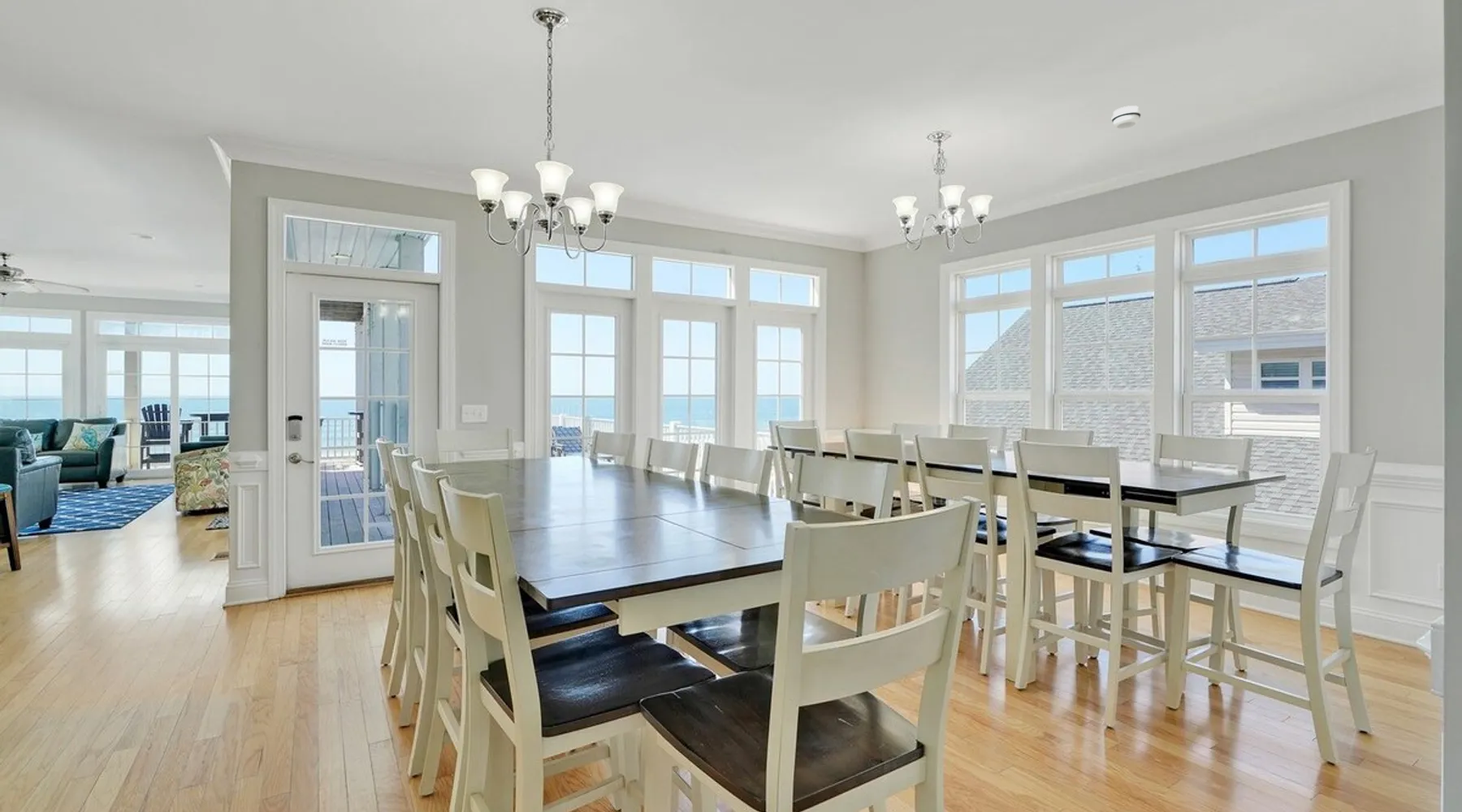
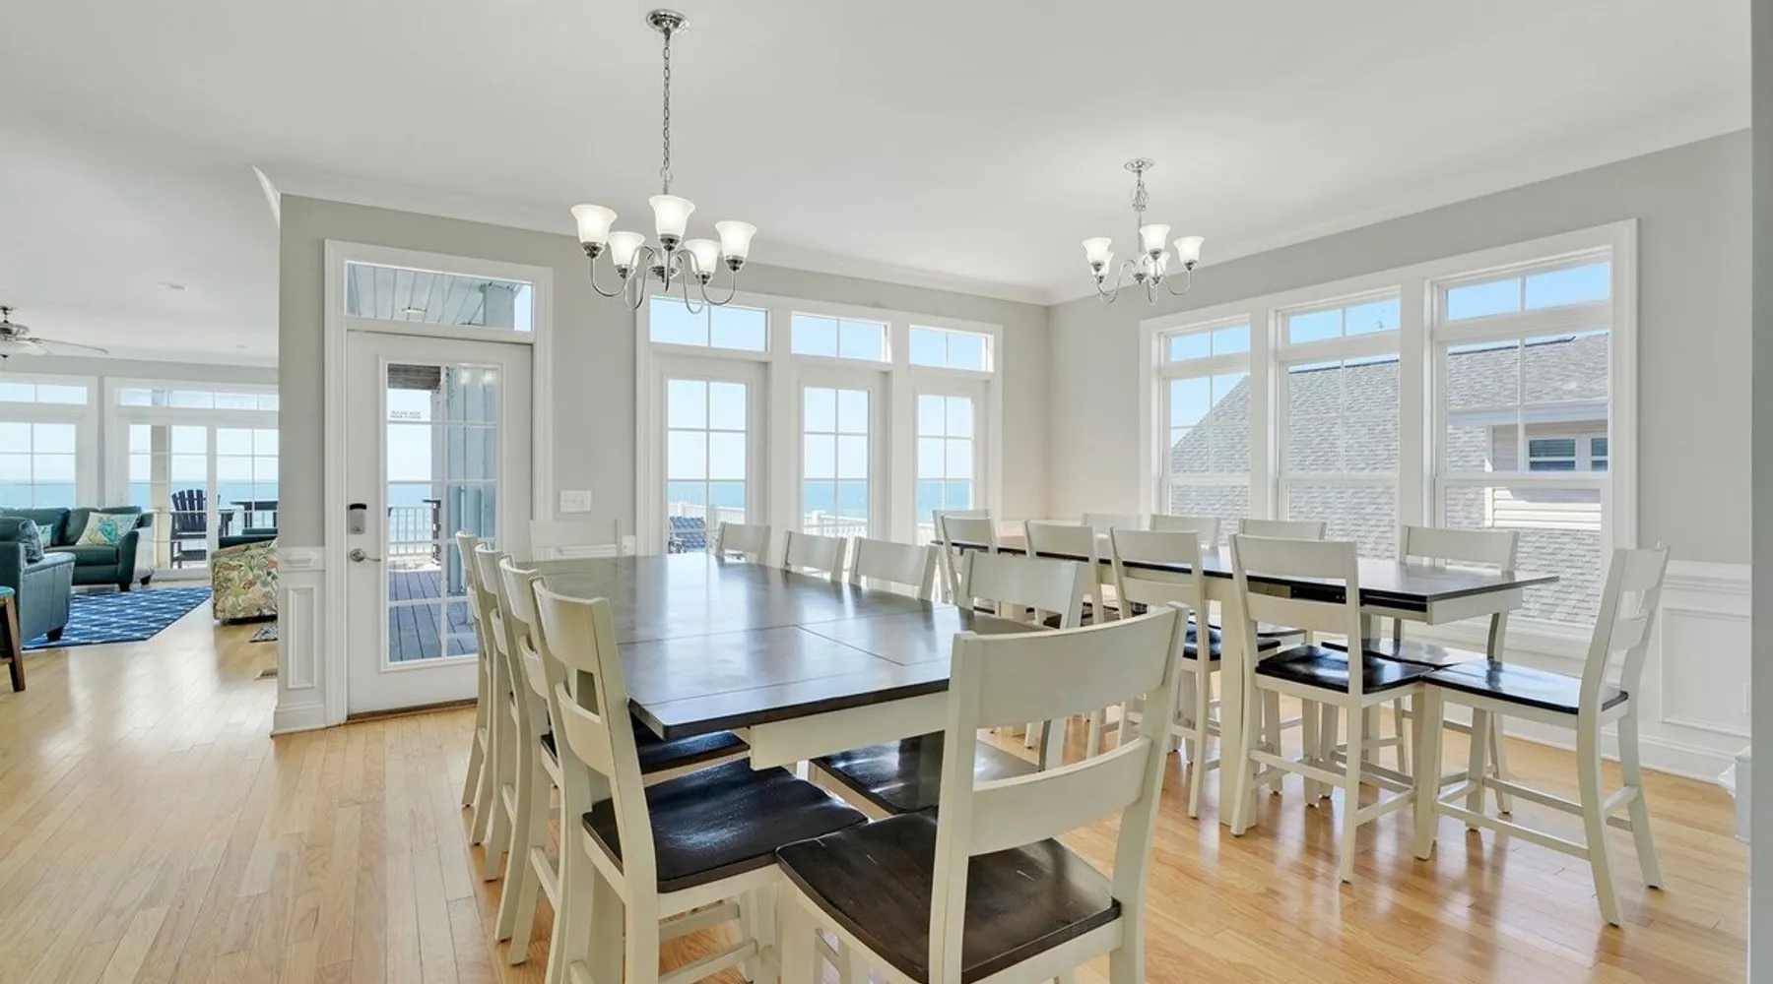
- smoke detector (1126, 118)
